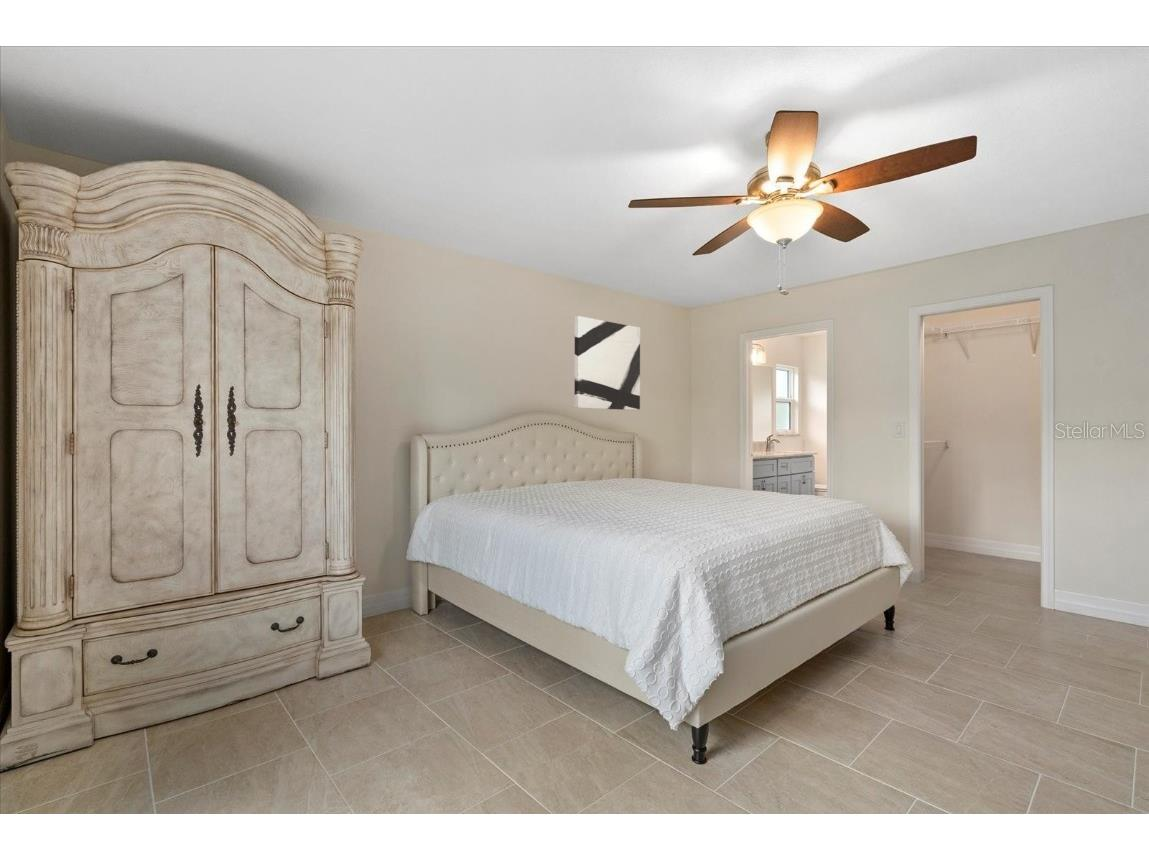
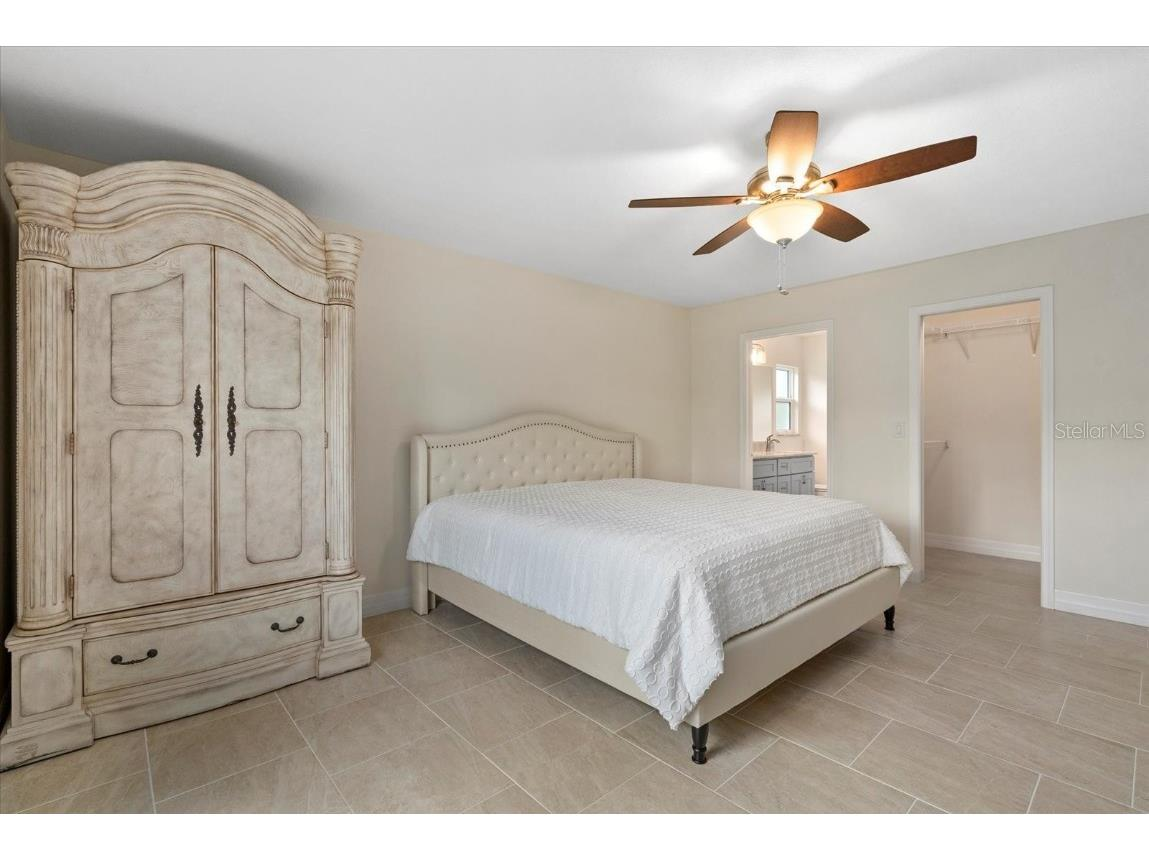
- wall art (608, 365)
